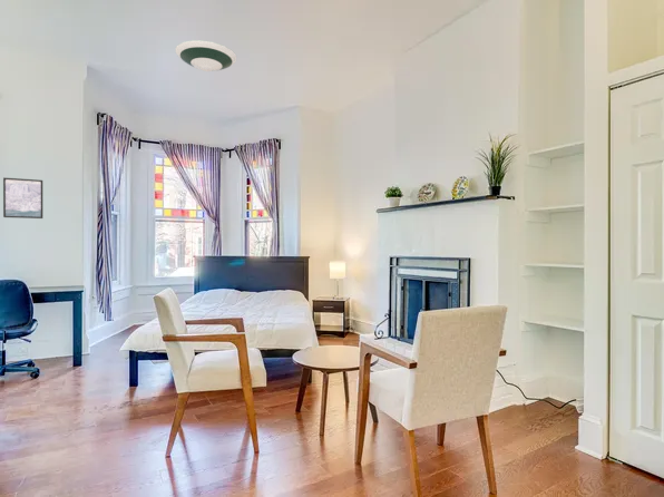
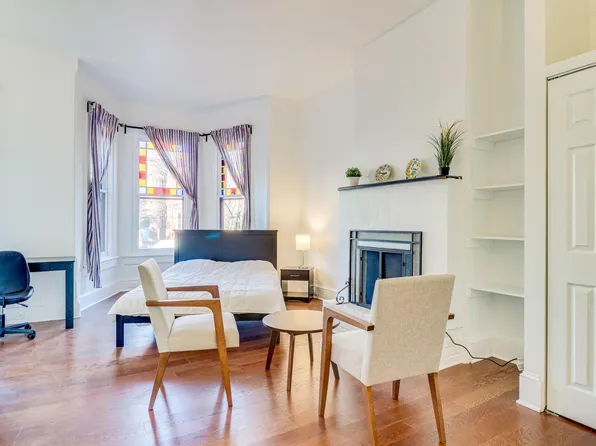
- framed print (23, 198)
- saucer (206, 61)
